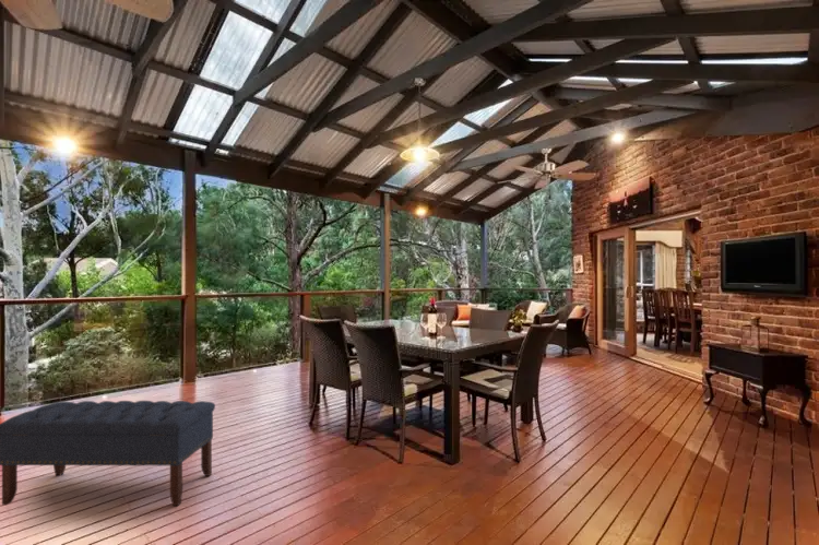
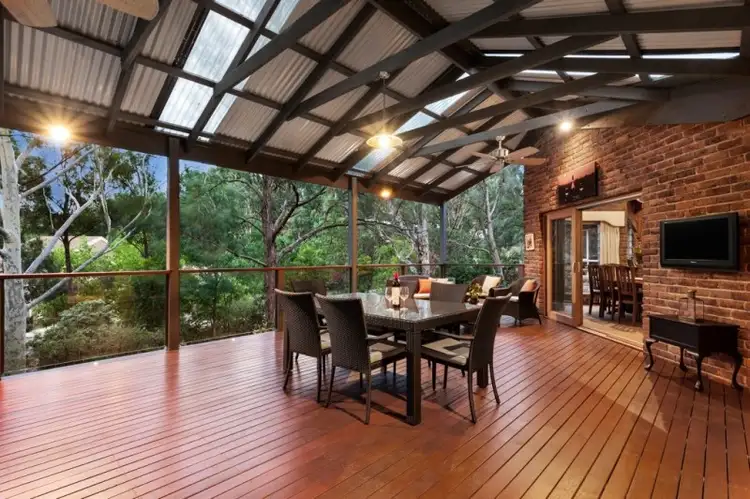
- bench (114, 448)
